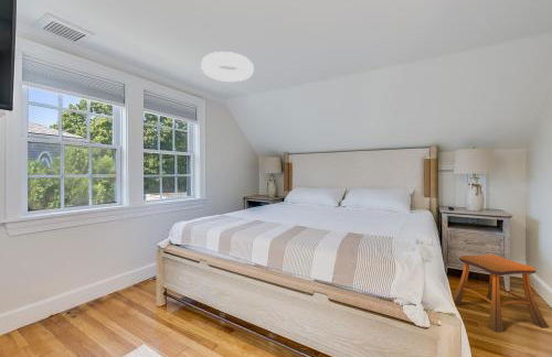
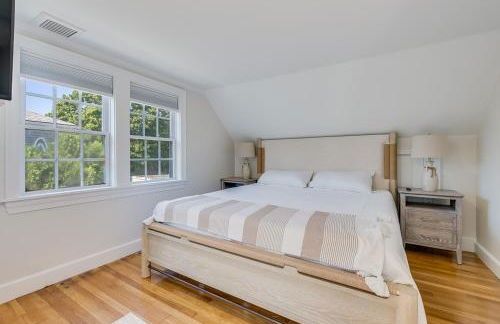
- stool (493, 286)
- ceiling light (227, 69)
